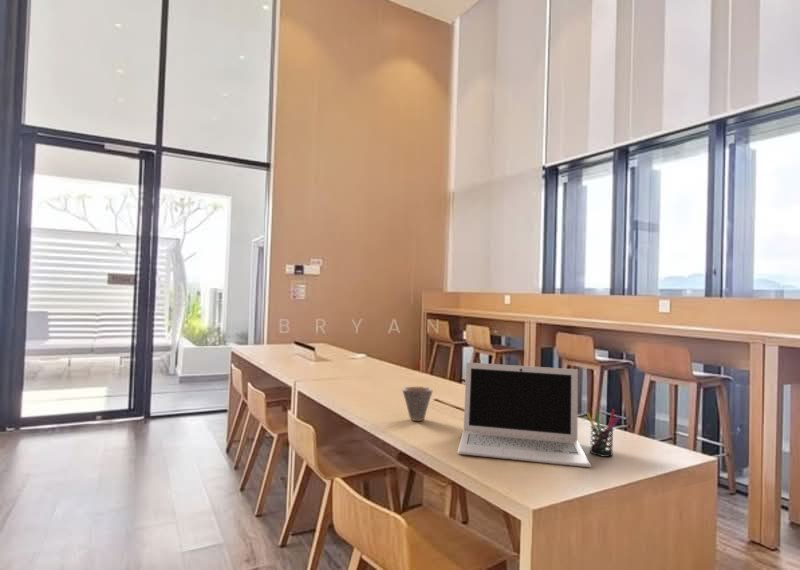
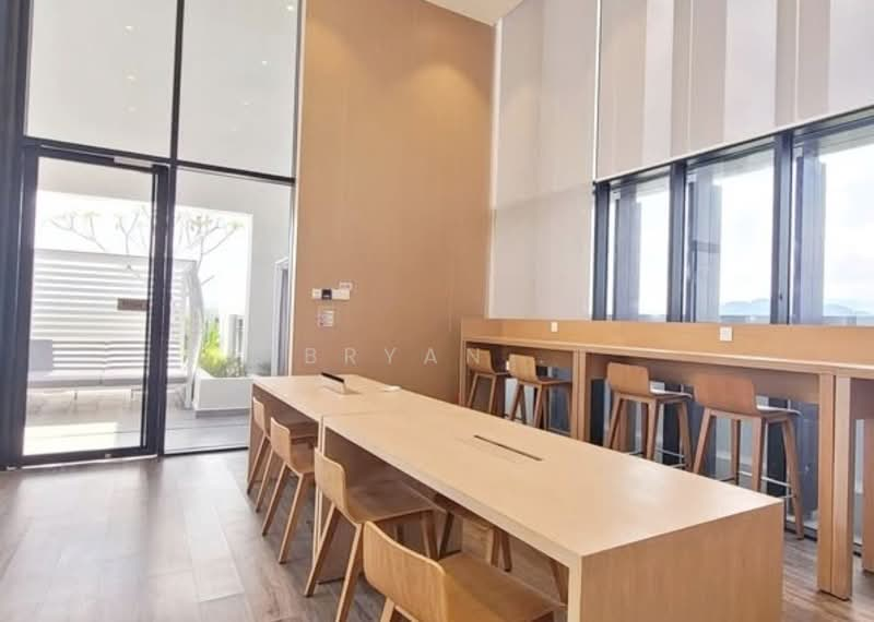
- pen holder (602, 430)
- laptop (521, 409)
- cup (417, 403)
